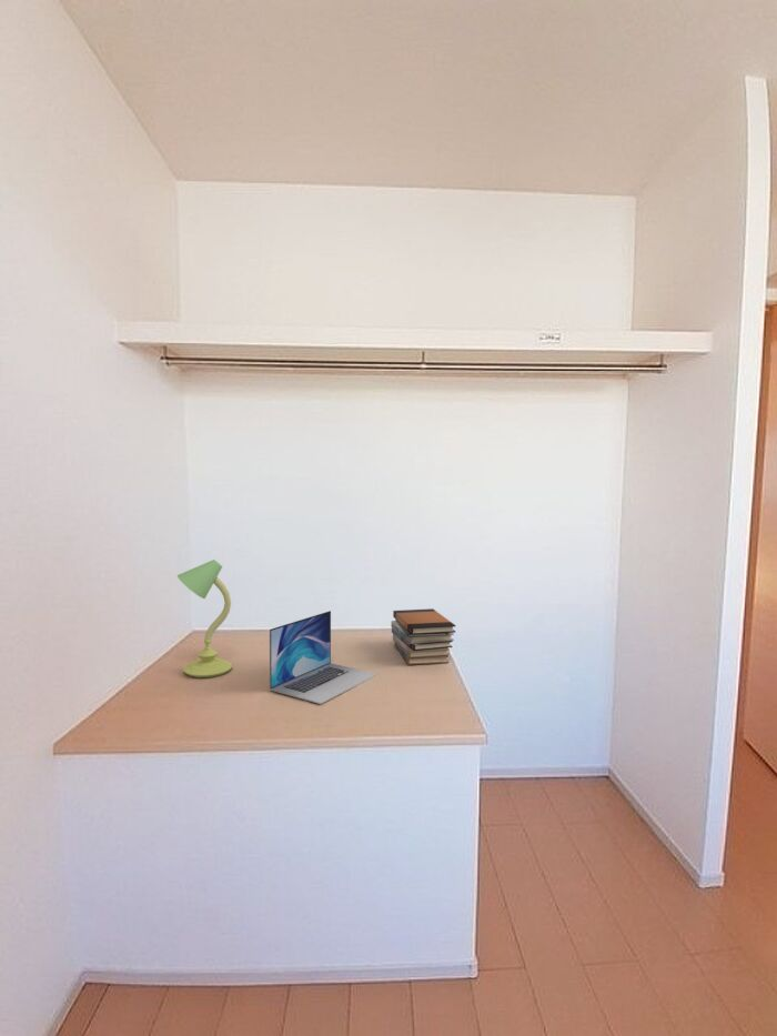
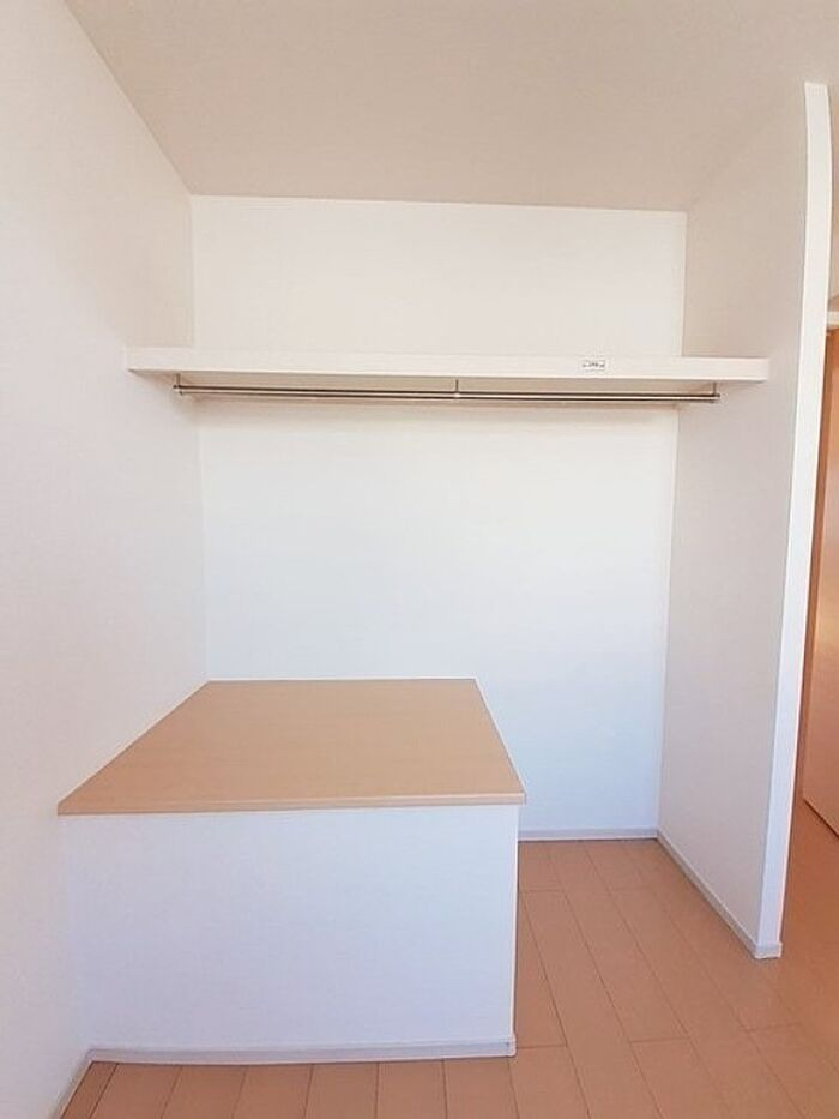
- table lamp (212, 623)
- laptop (325, 653)
- book stack (421, 635)
